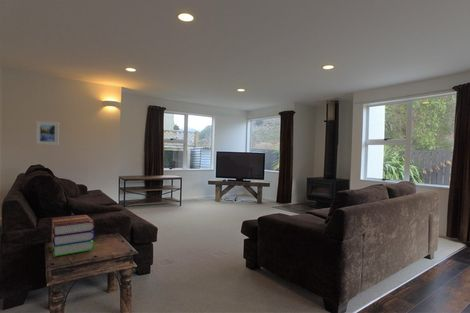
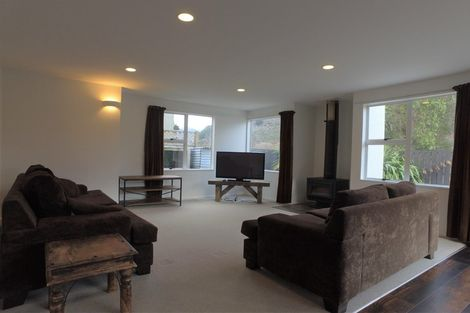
- books (73, 233)
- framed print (47, 133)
